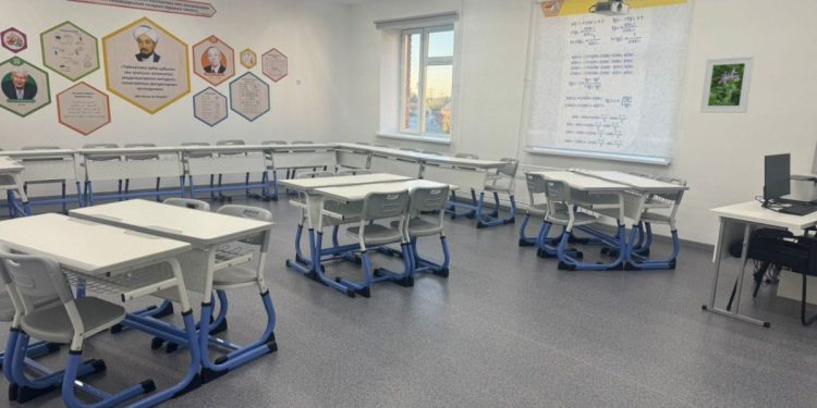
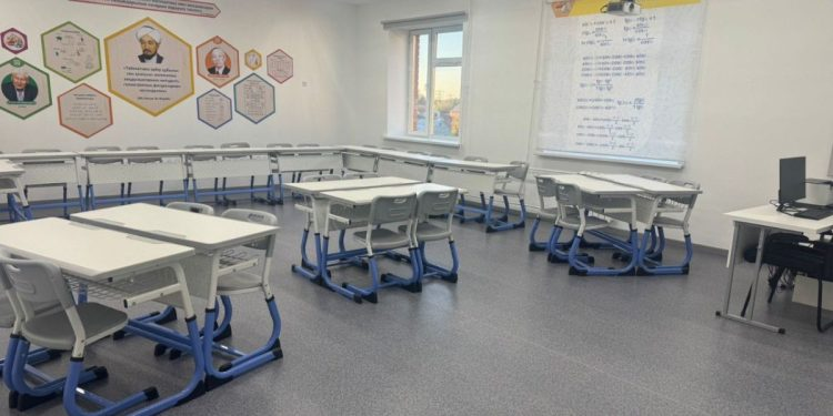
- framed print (725, 85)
